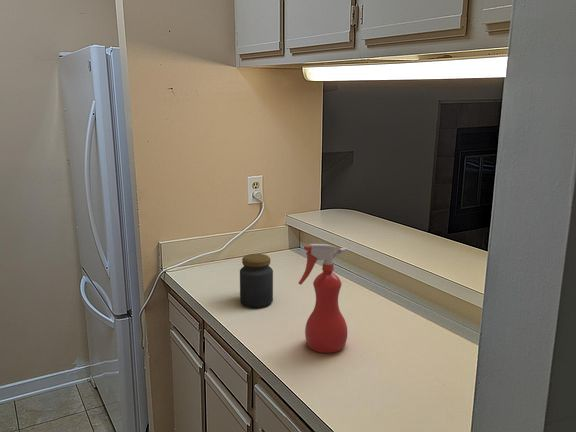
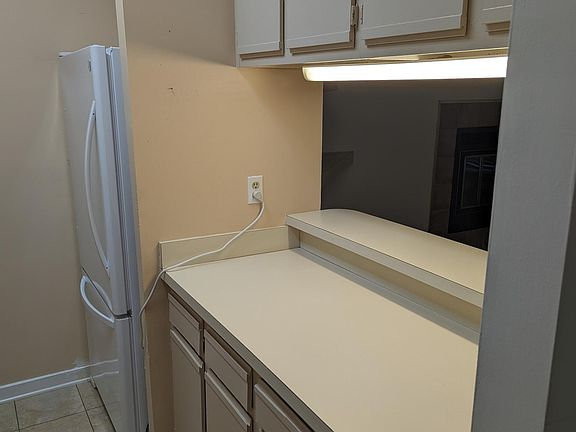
- spray bottle (322, 295)
- jar (256, 279)
